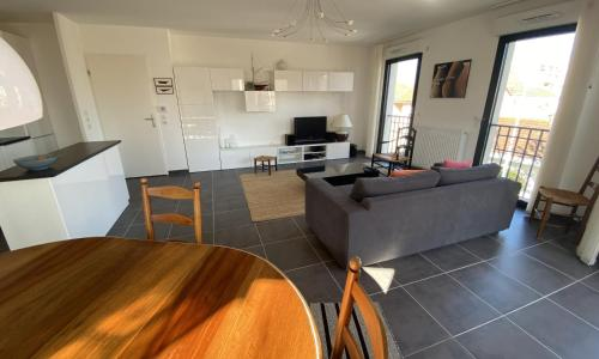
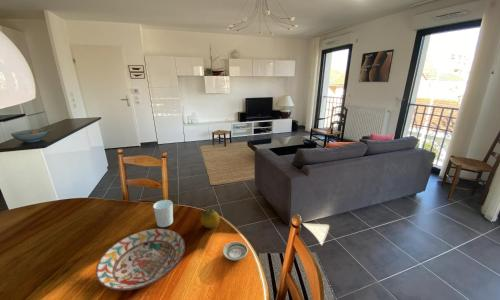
+ fruit (210, 218)
+ saucer (235, 252)
+ decorative bowl (145, 261)
+ cup (164, 213)
